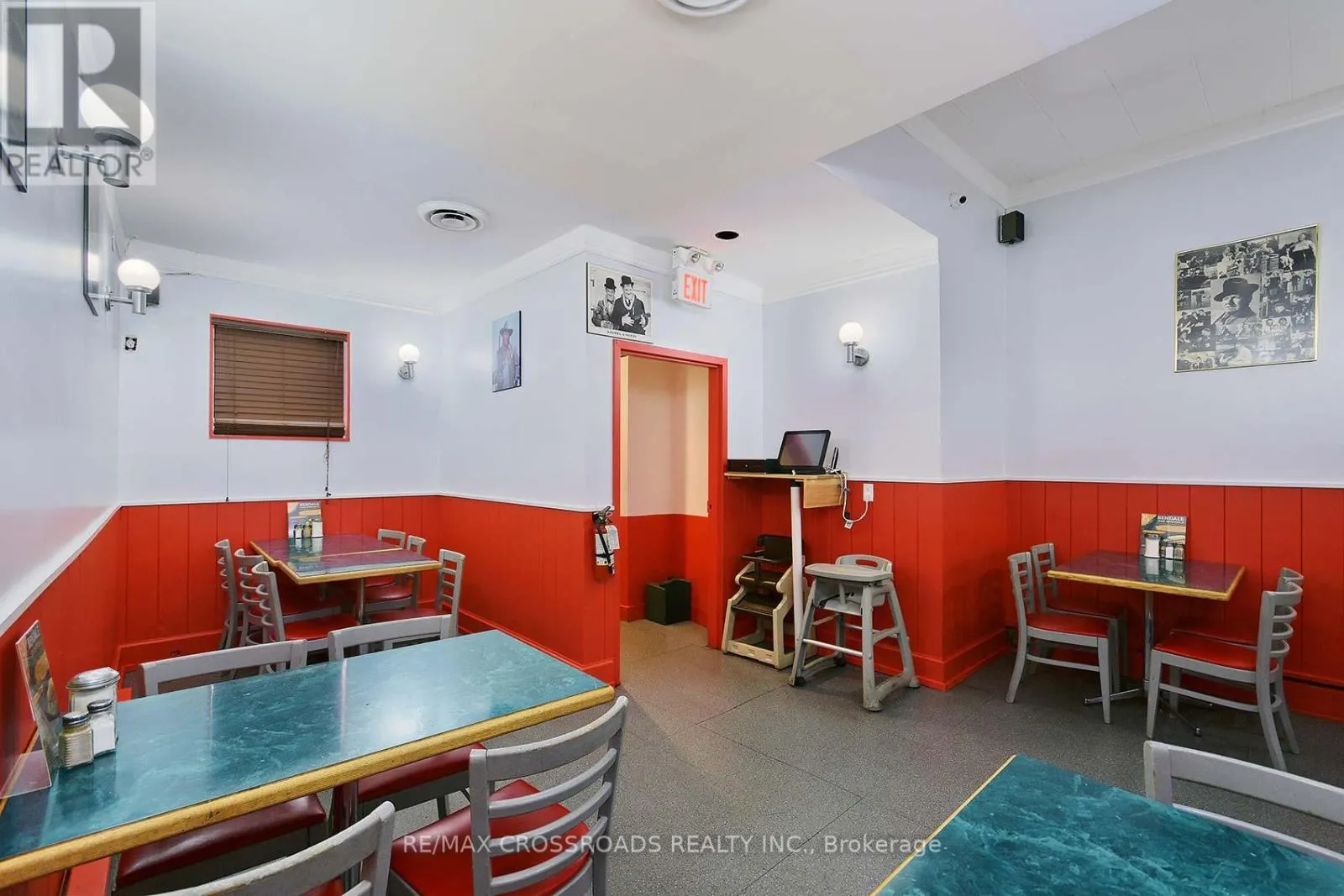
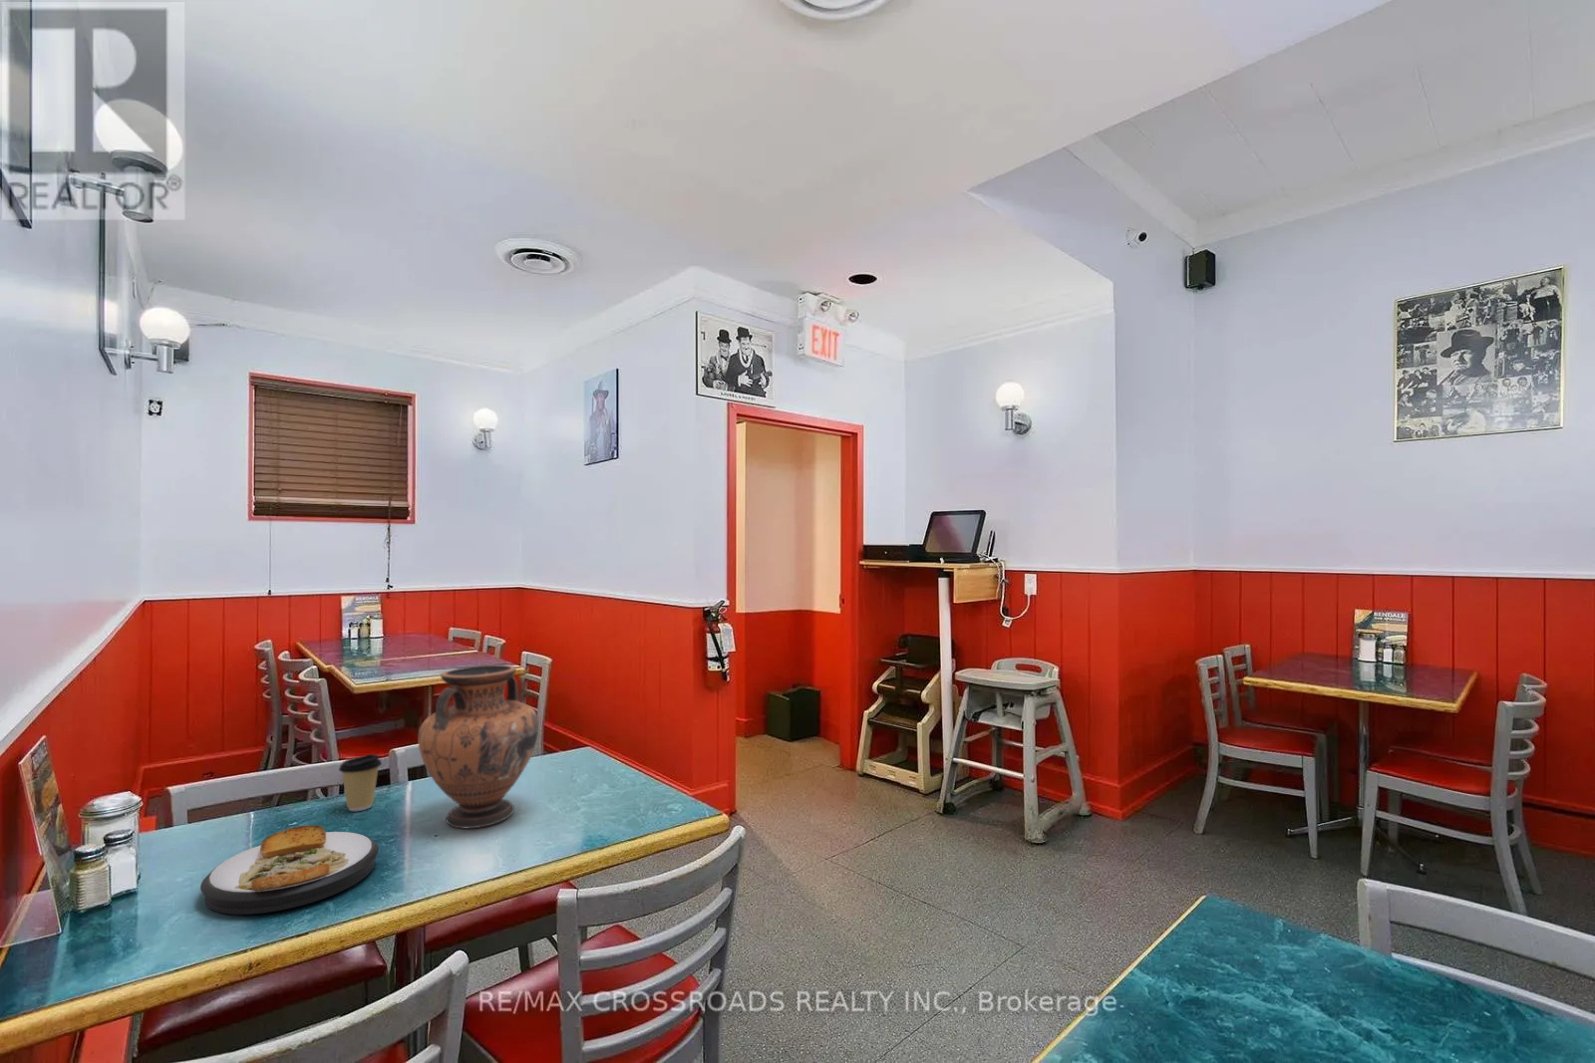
+ coffee cup (360, 782)
+ vase (479, 743)
+ plate (294, 863)
